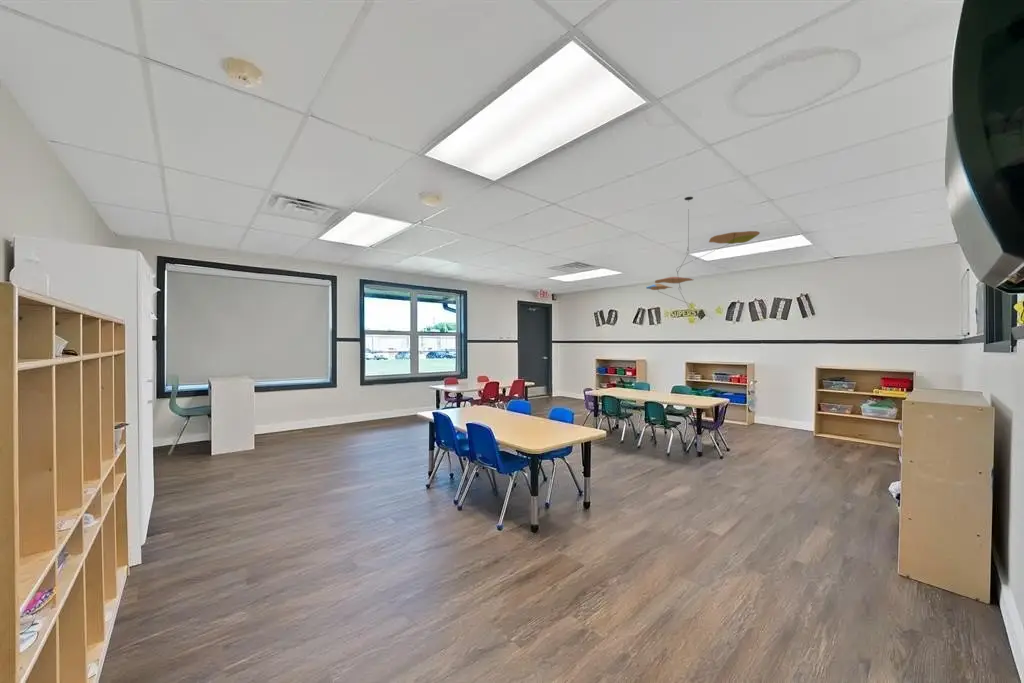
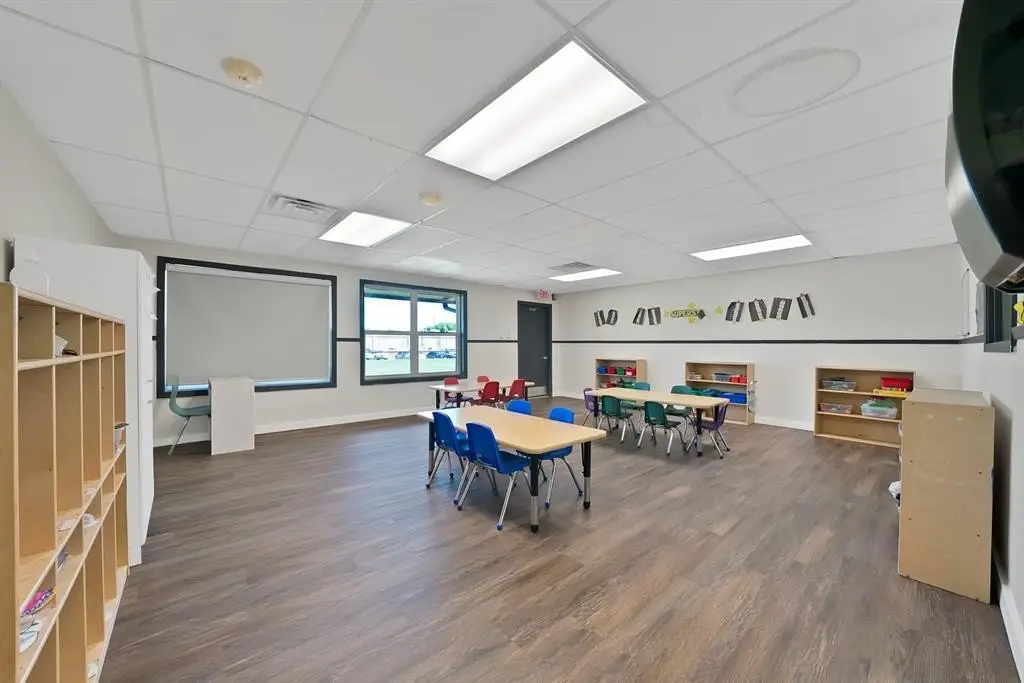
- ceiling mobile (699, 257)
